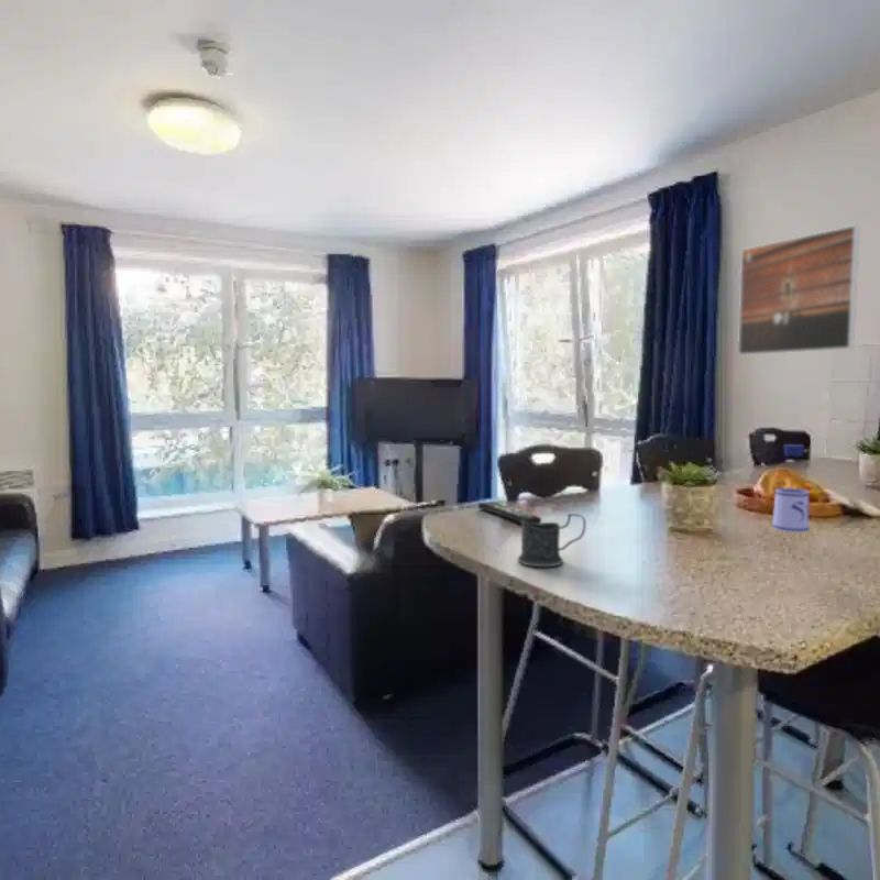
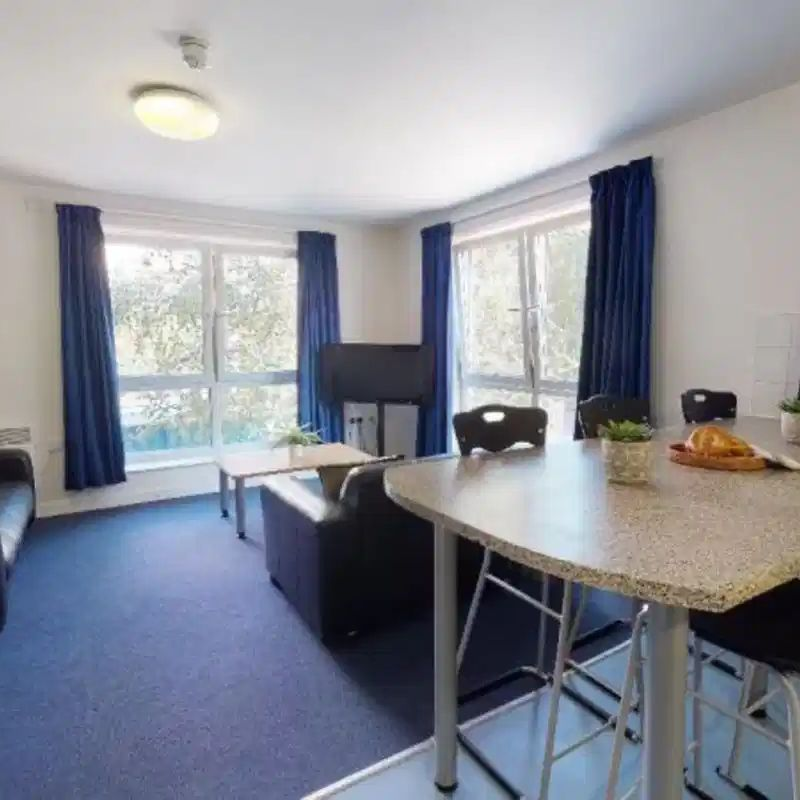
- remote control (507, 512)
- mug (551, 537)
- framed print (793, 295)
- water bottle (791, 503)
